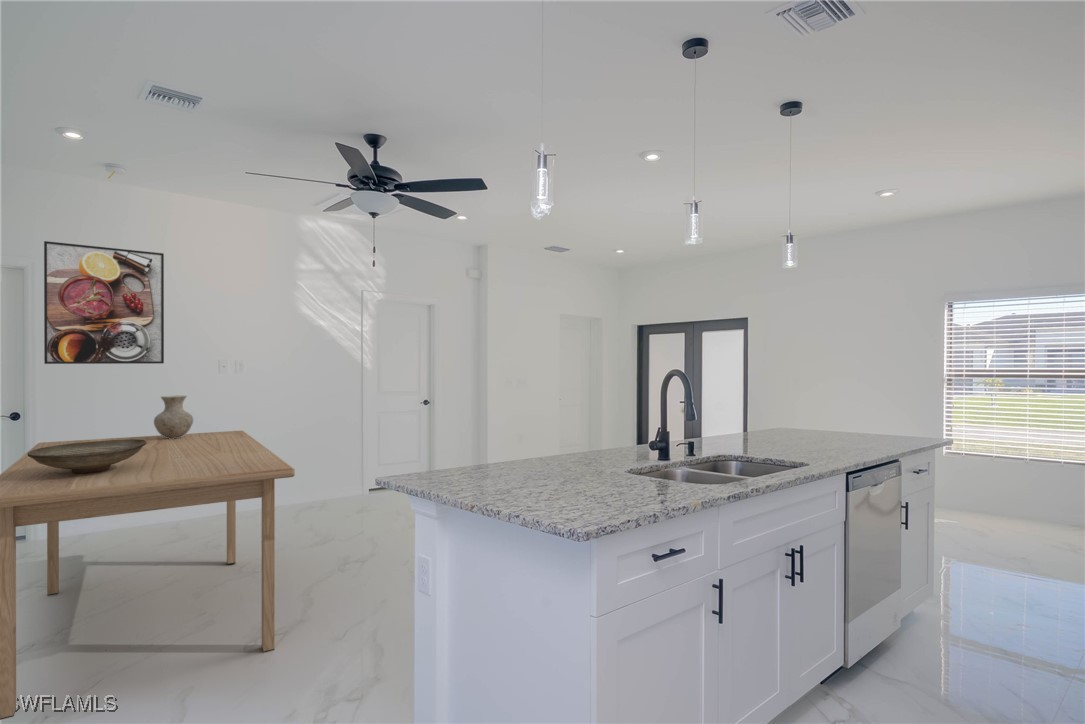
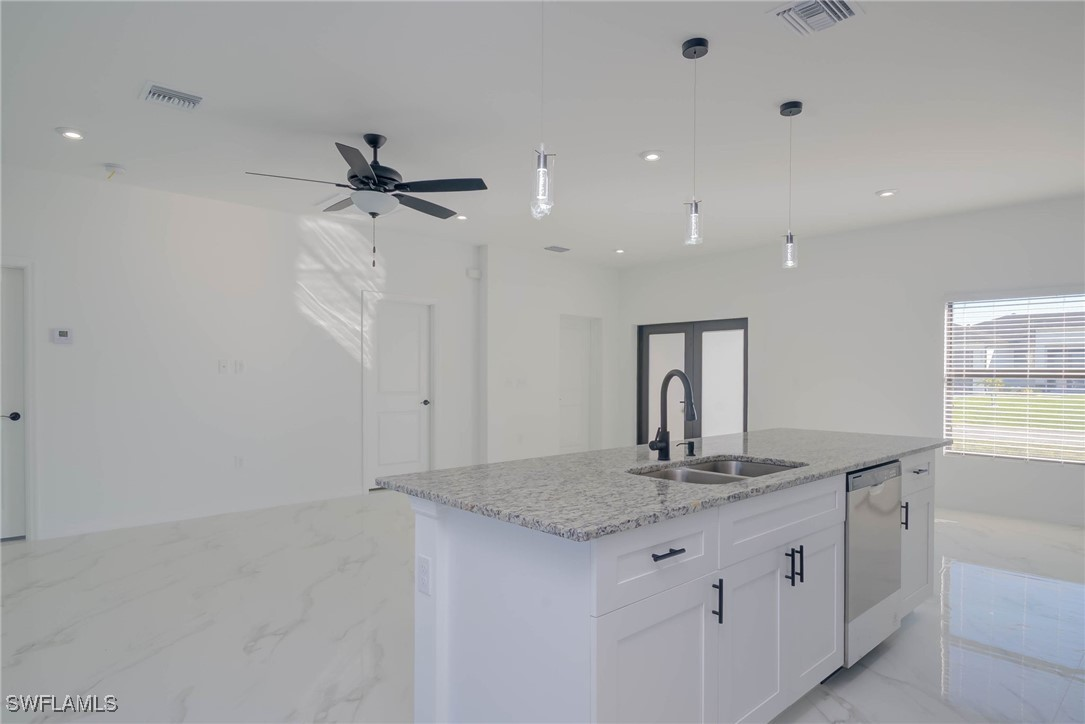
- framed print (107, 305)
- decorative bowl (90, 457)
- table (143, 511)
- vase (173, 416)
